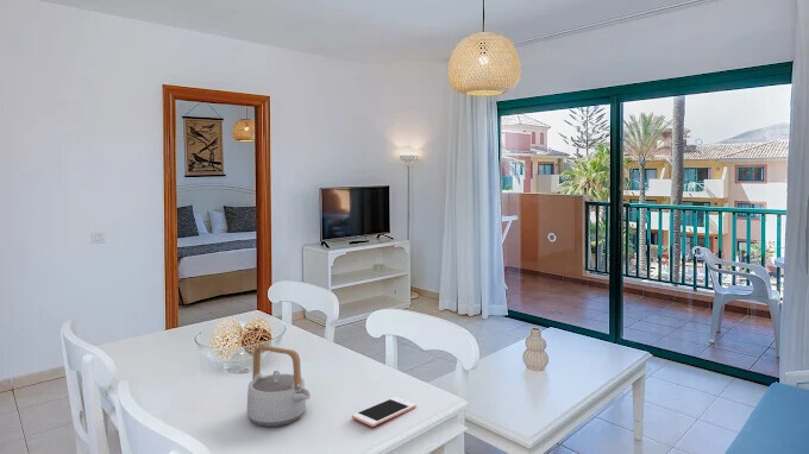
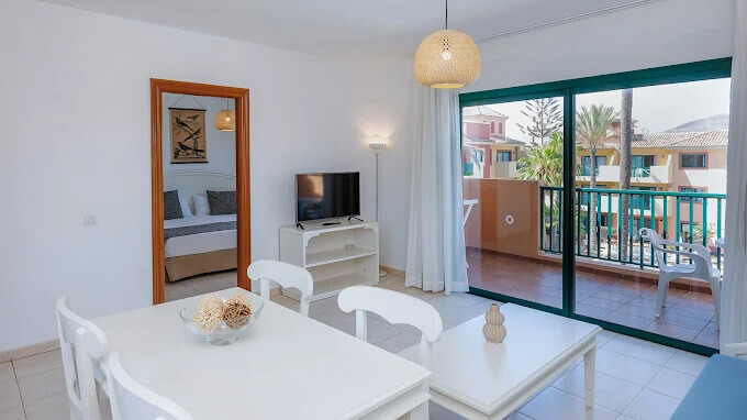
- cell phone (384, 410)
- teapot (281, 383)
